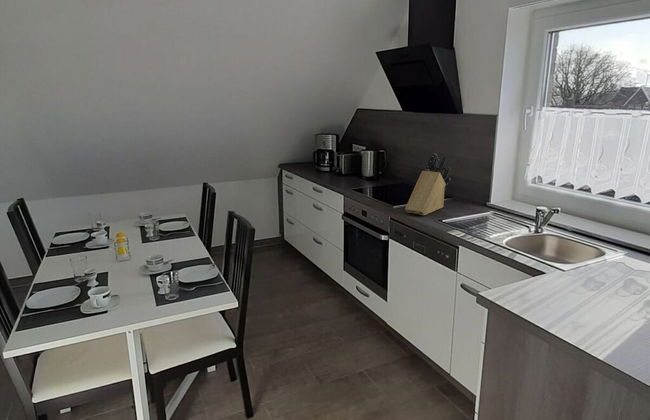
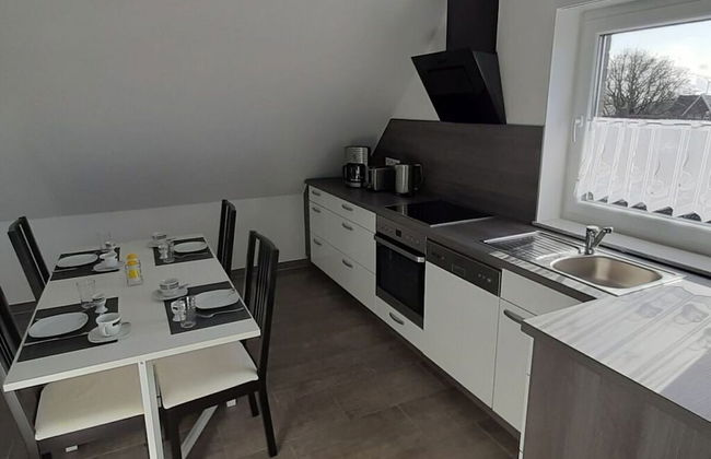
- knife block (429, 182)
